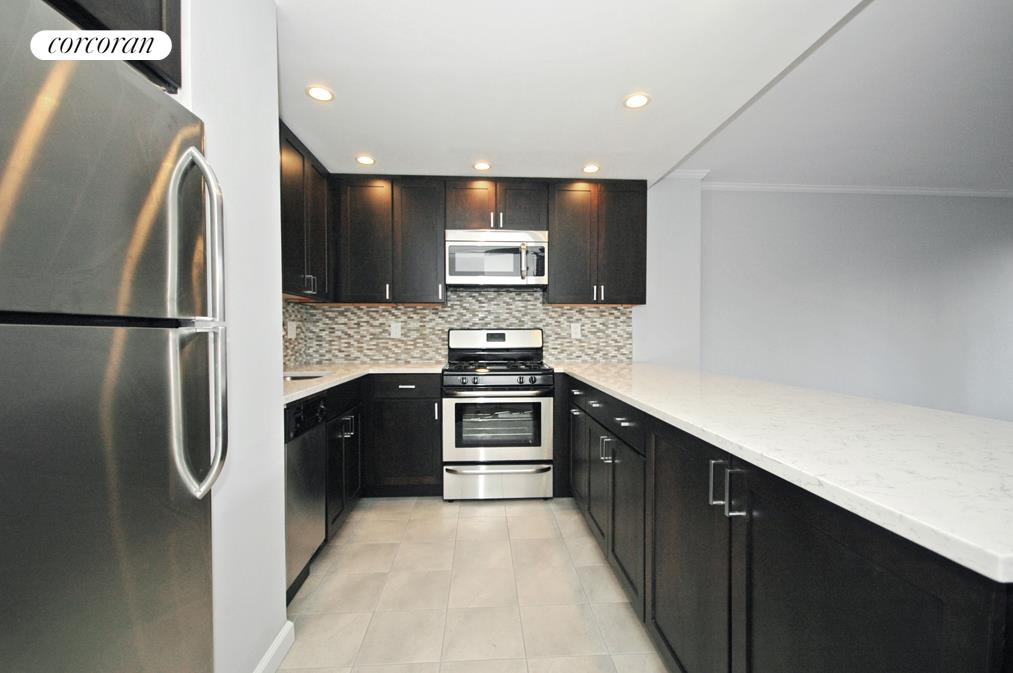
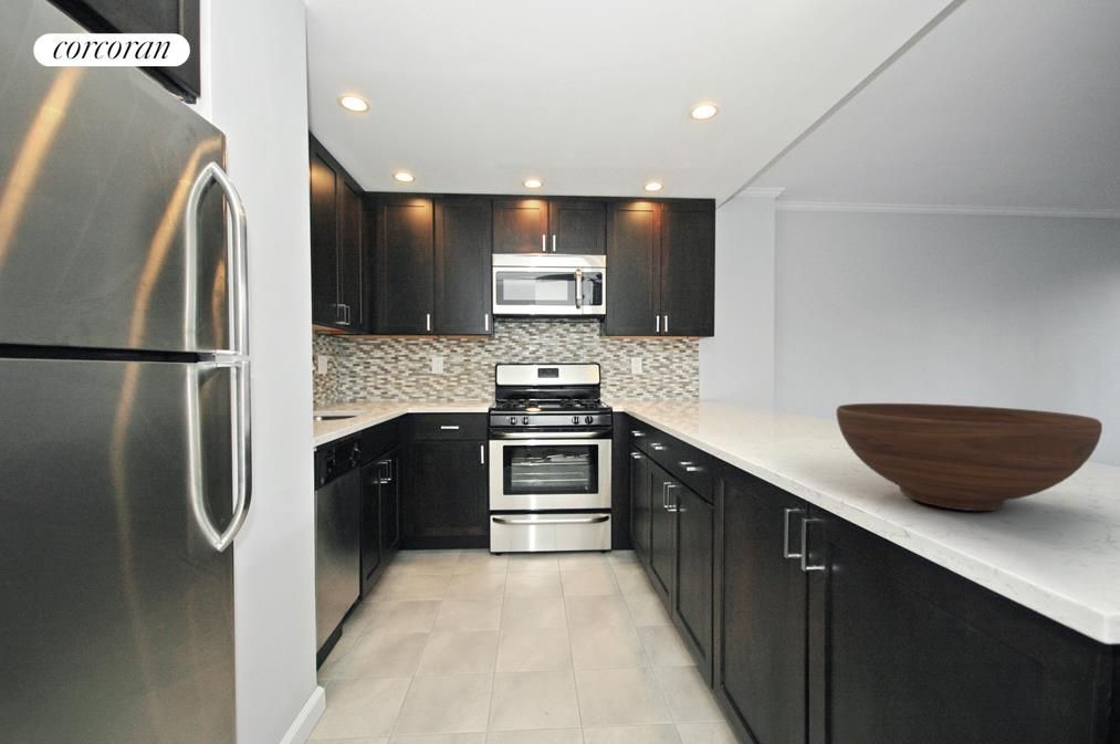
+ fruit bowl (950, 457)
